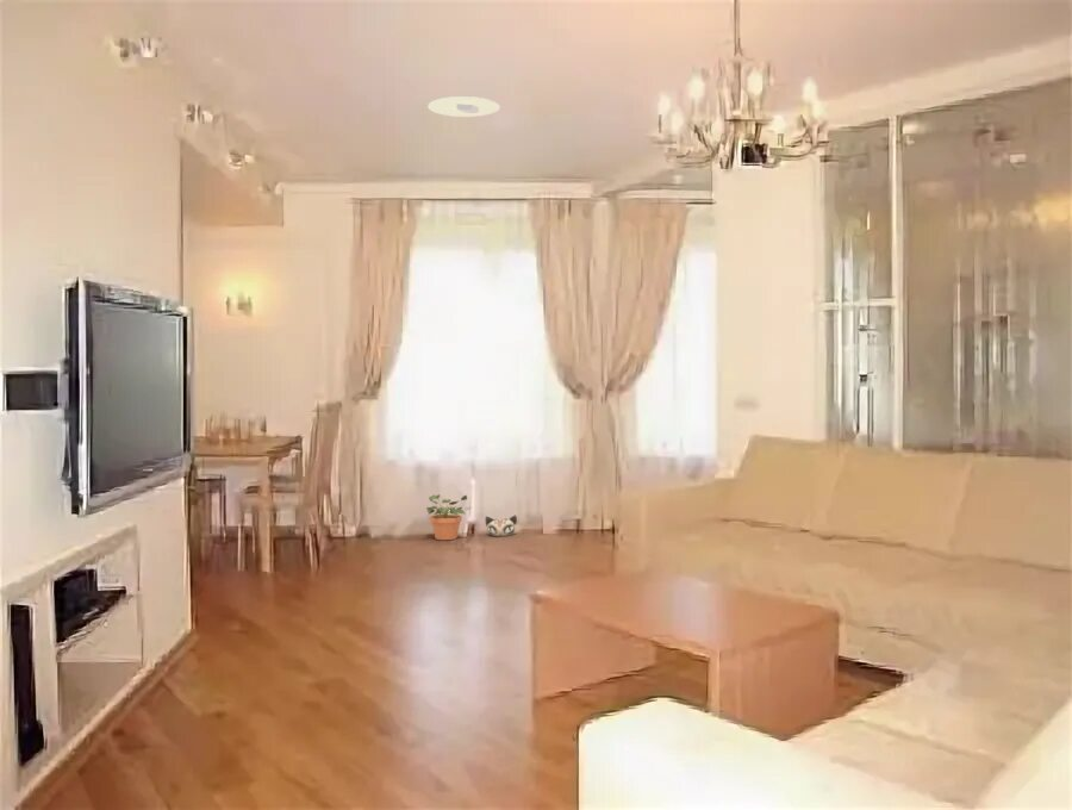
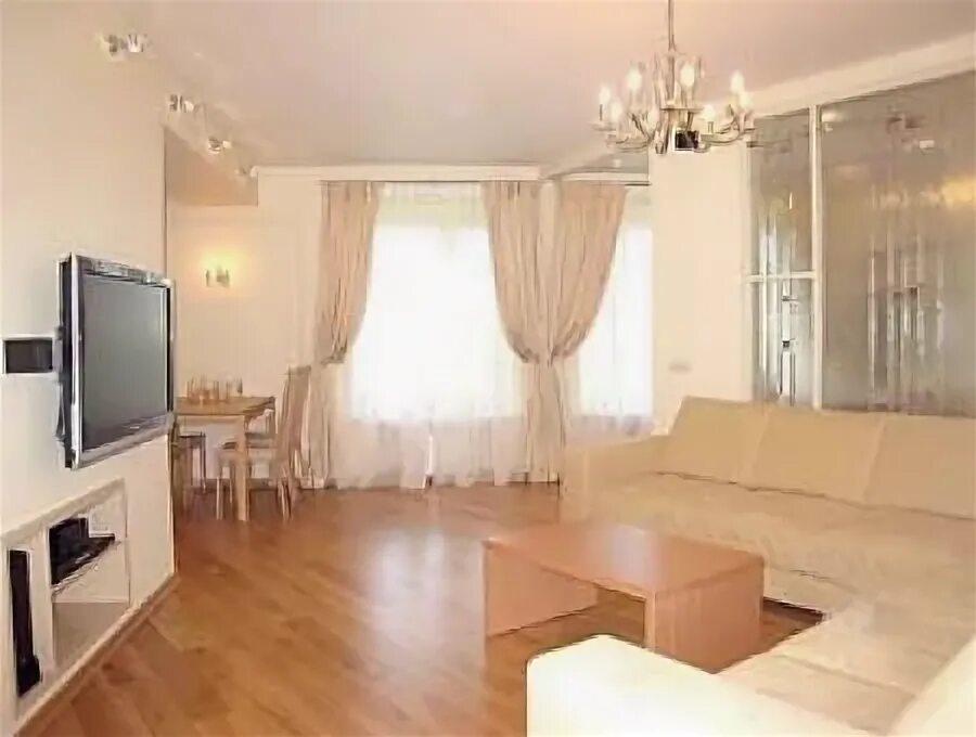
- potted plant (449, 516)
- plush toy (500, 525)
- recessed light (463, 102)
